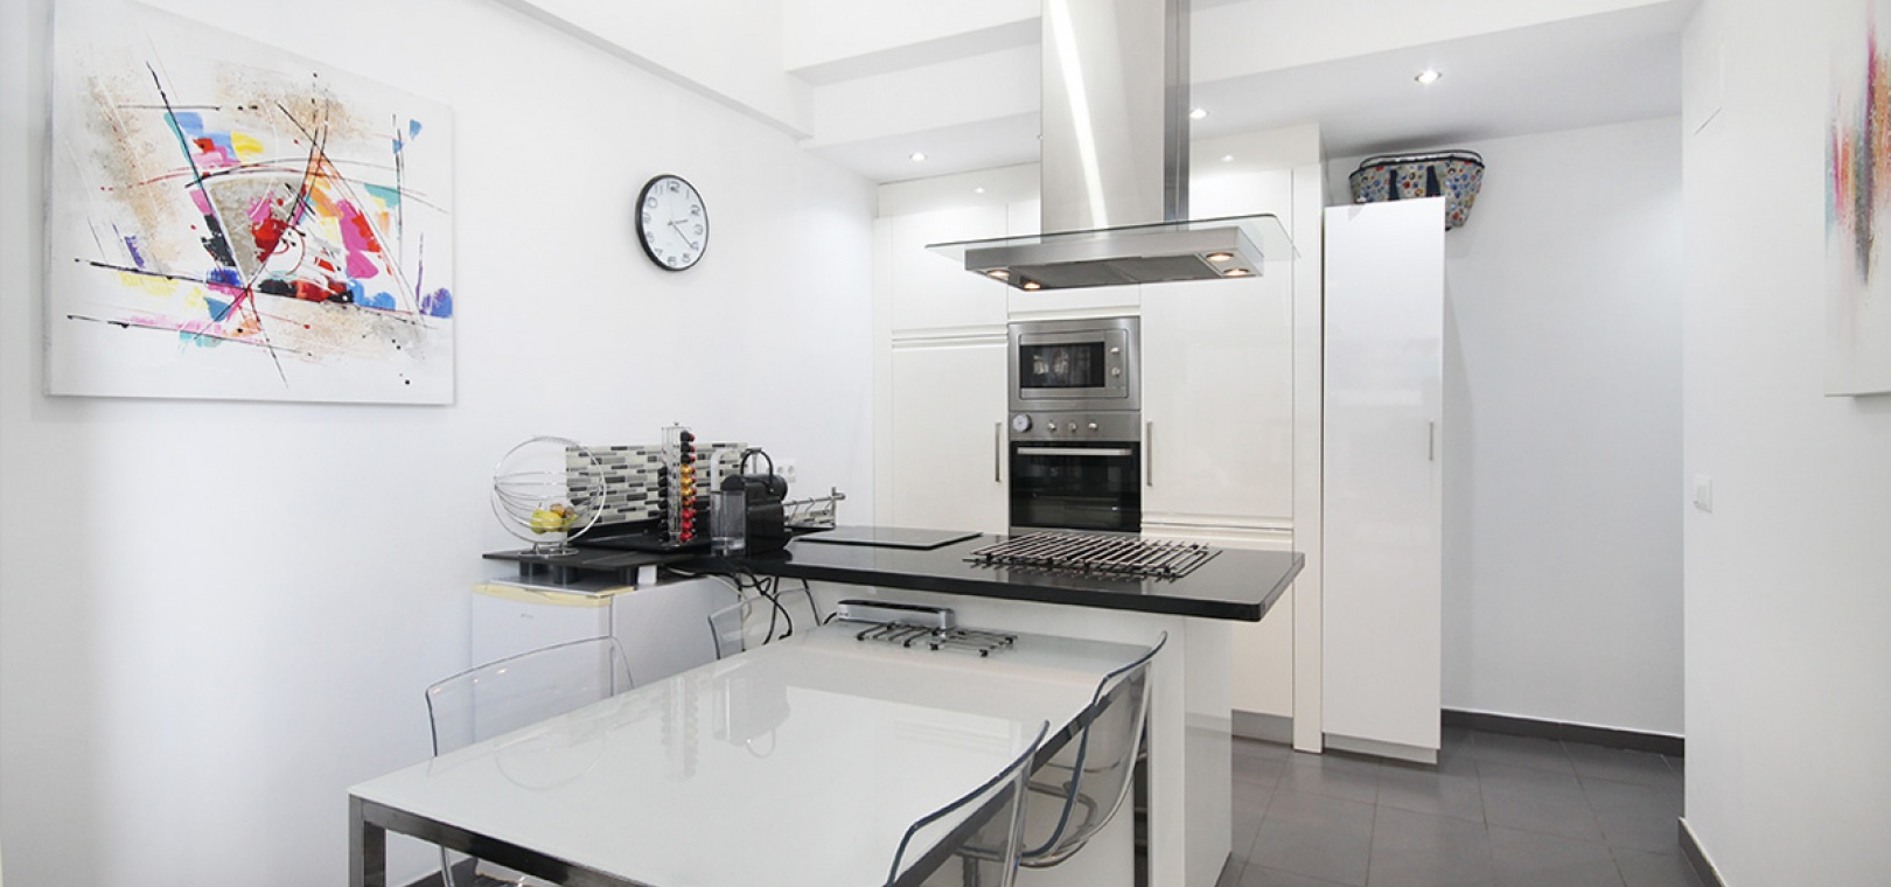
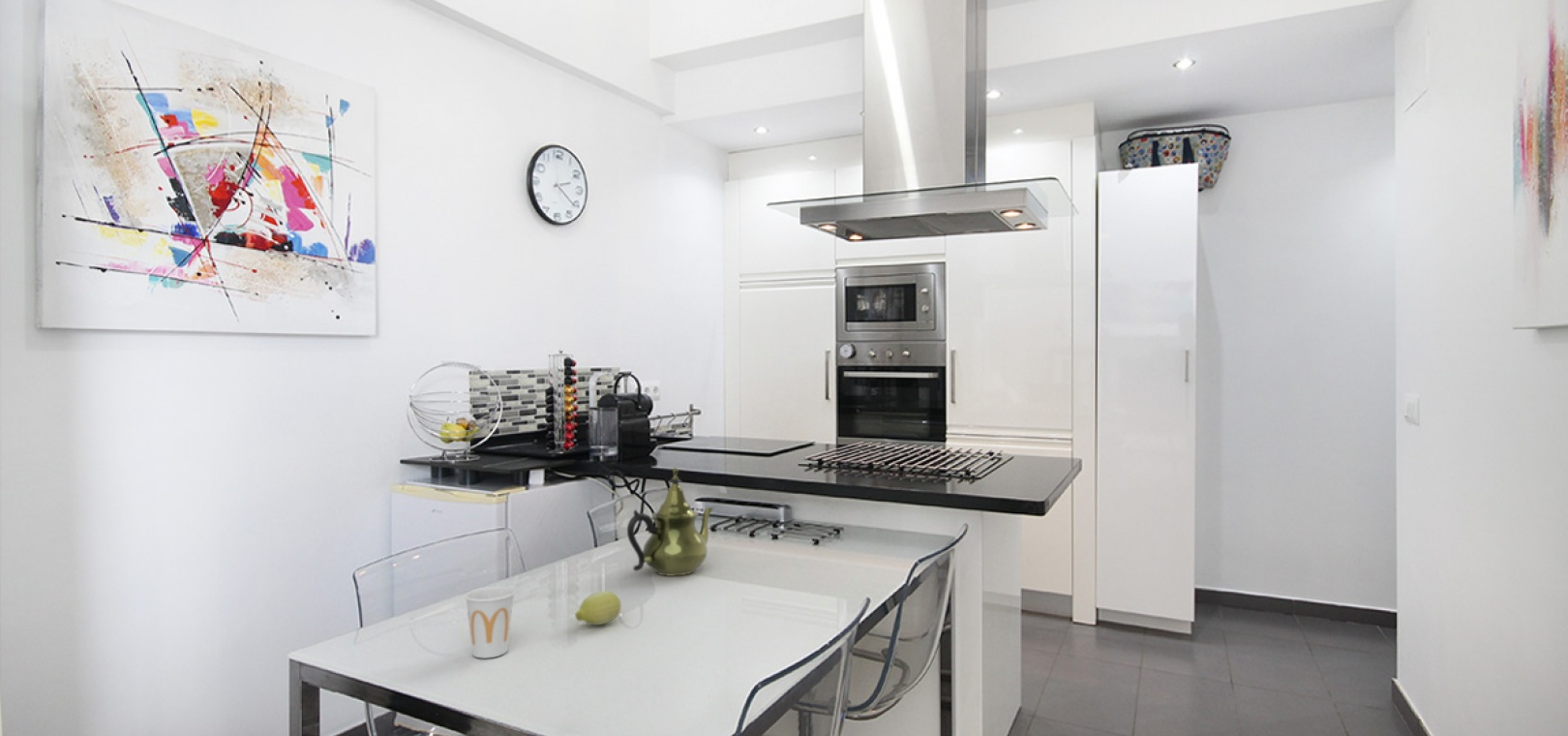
+ fruit (599, 608)
+ teapot (673, 519)
+ cup (490, 622)
